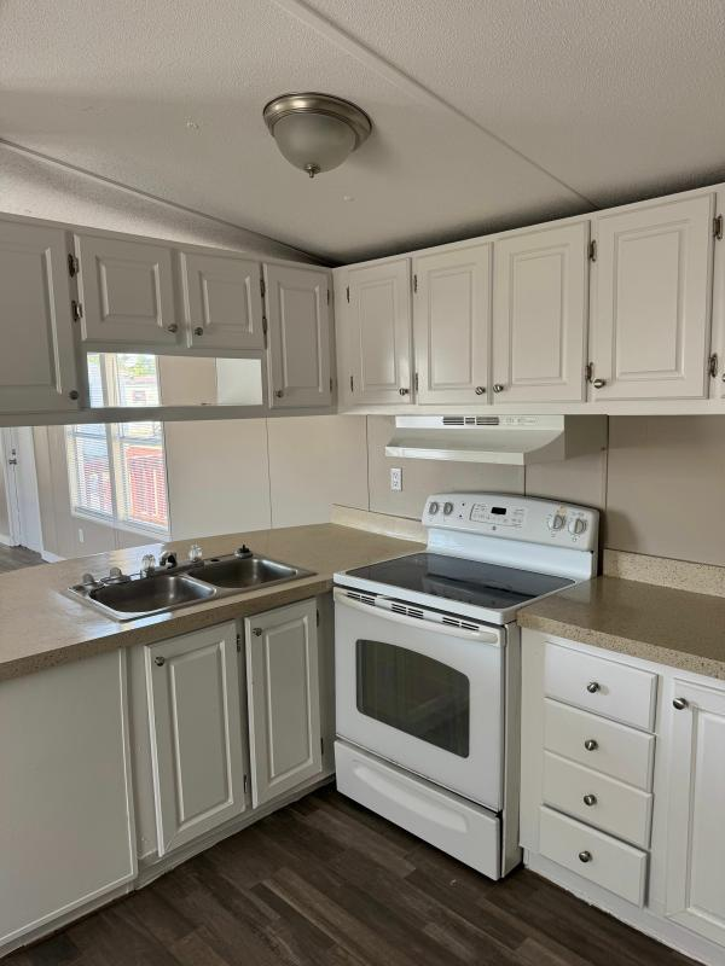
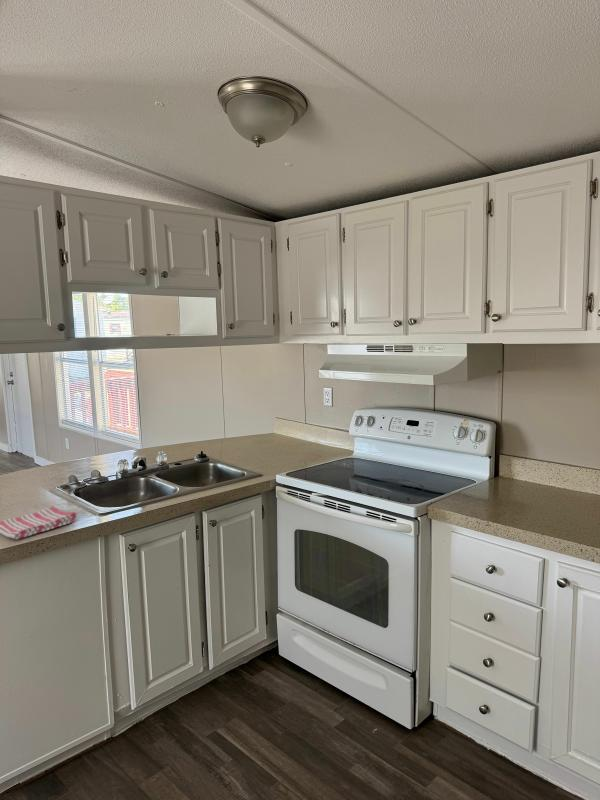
+ dish towel (34, 521)
